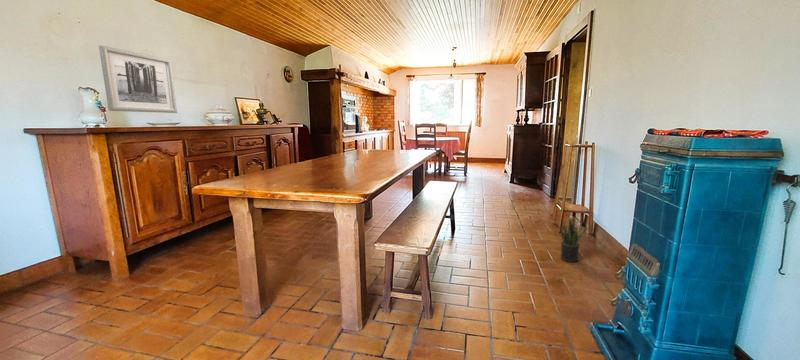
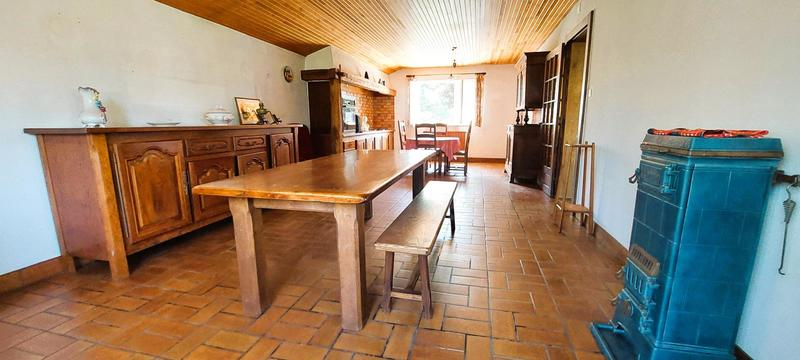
- potted plant (573, 239)
- wall art (142, 83)
